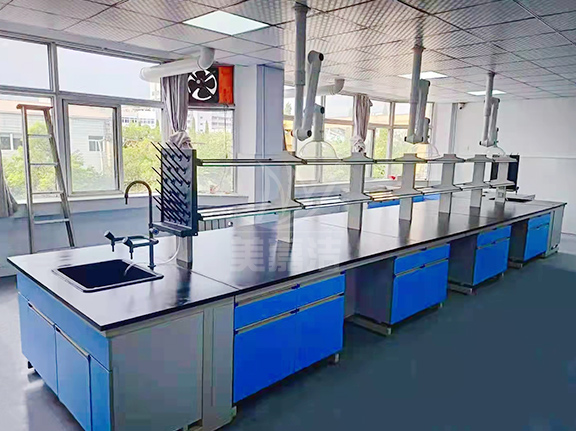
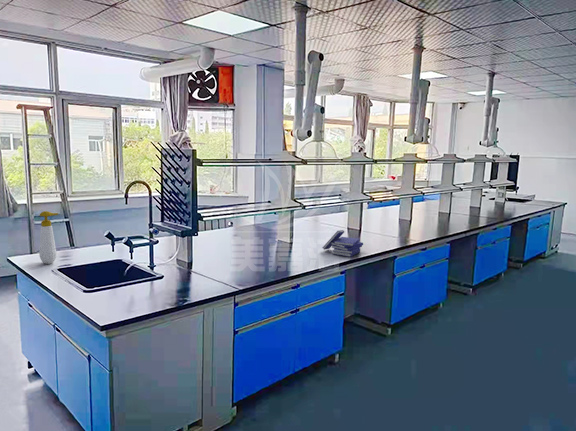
+ book (343, 241)
+ soap bottle (49, 236)
